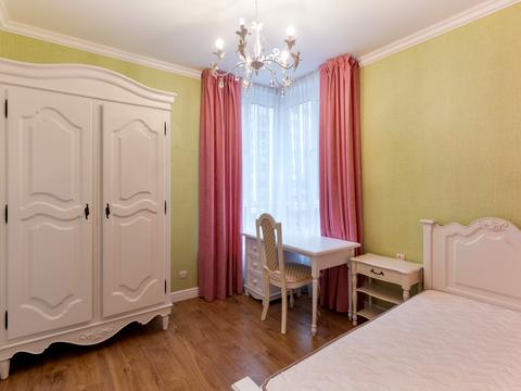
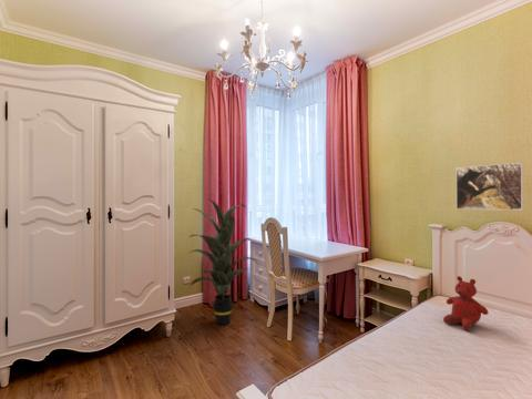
+ indoor plant (217, 259)
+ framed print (487, 187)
+ teddy bear (462, 301)
